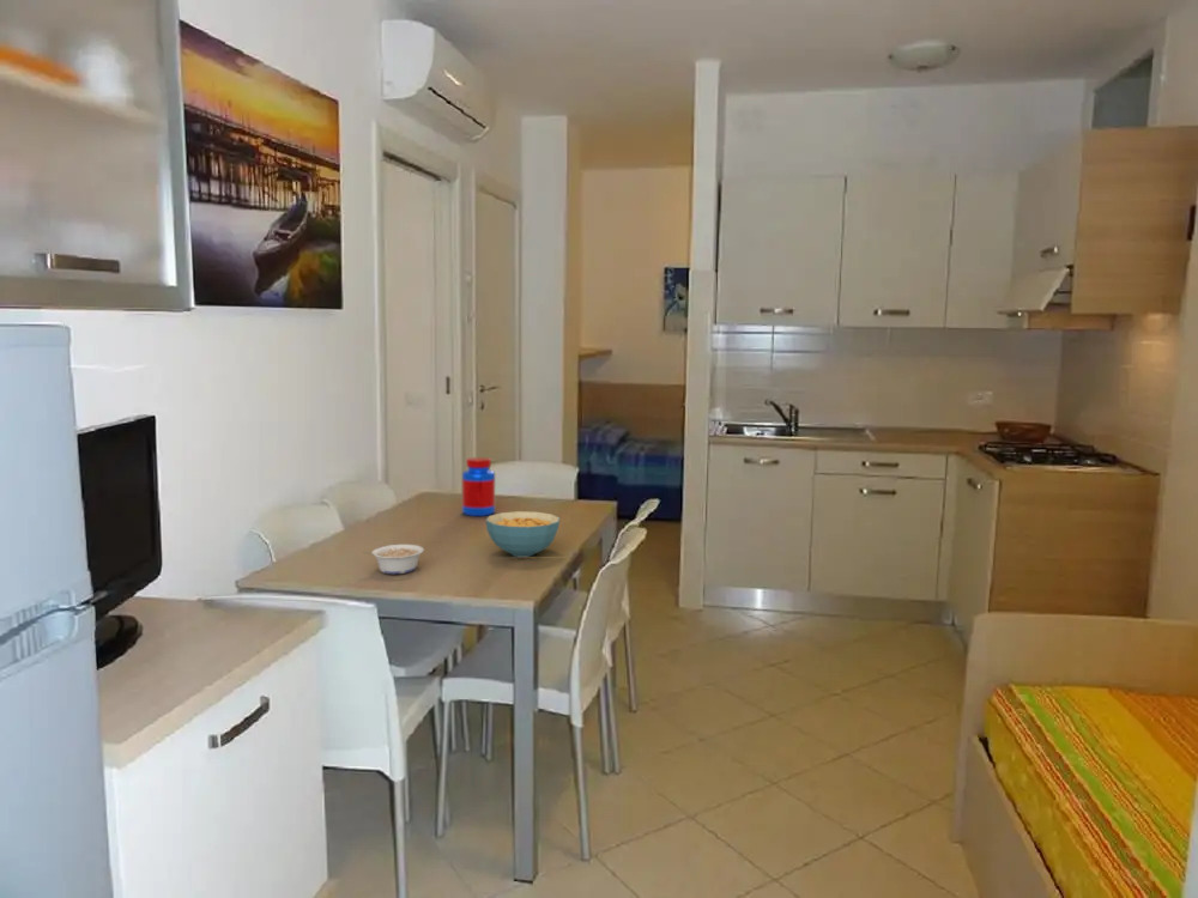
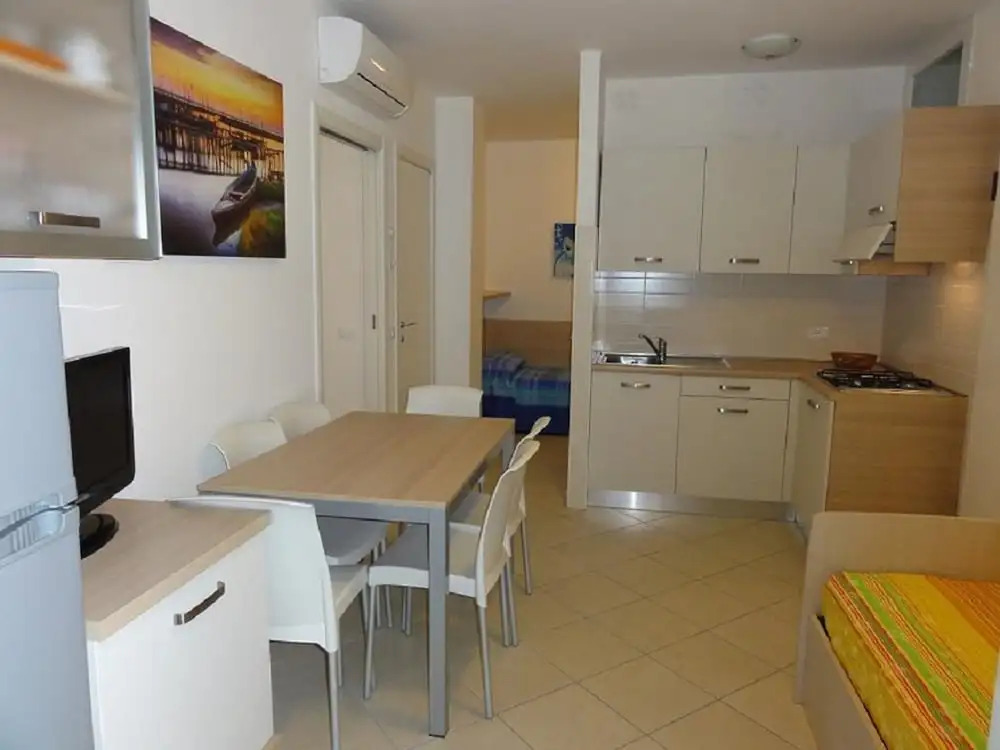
- legume (397, 558)
- cereal bowl (522, 536)
- jar (478, 486)
